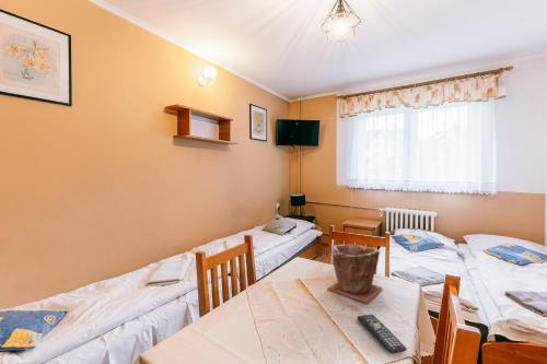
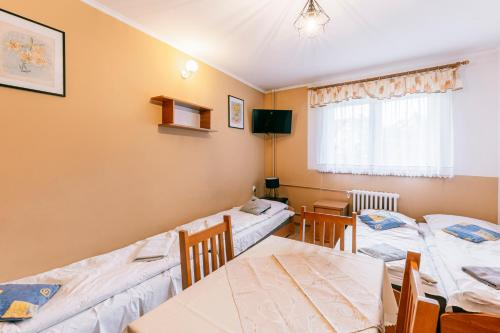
- remote control (379, 331)
- plant pot (354, 268)
